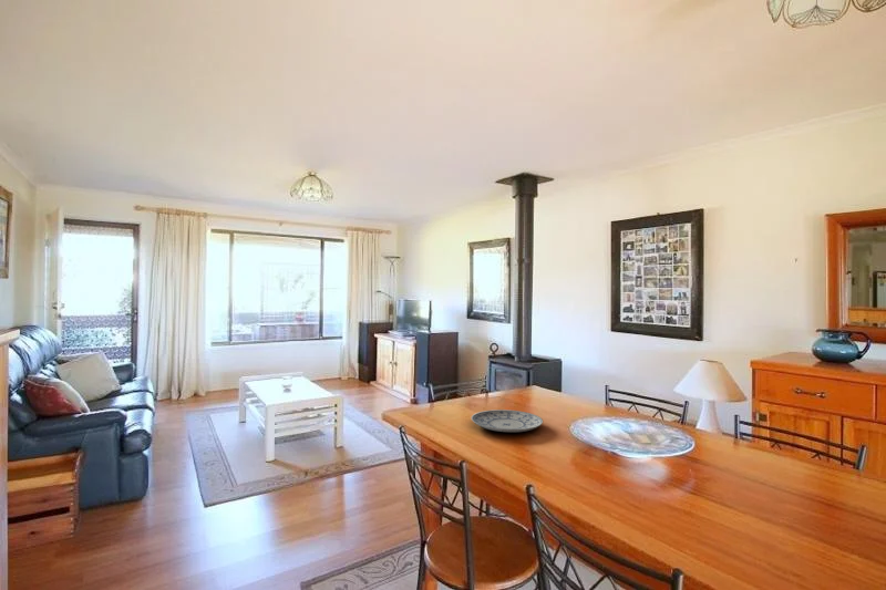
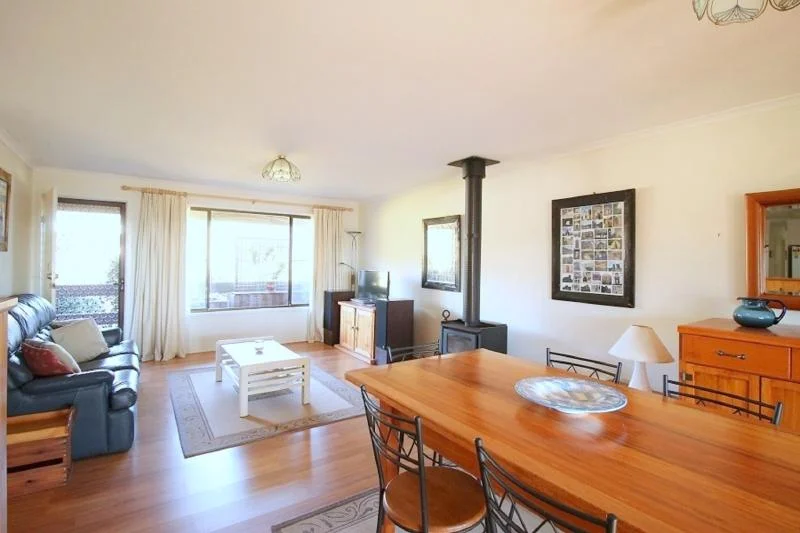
- plate (506, 422)
